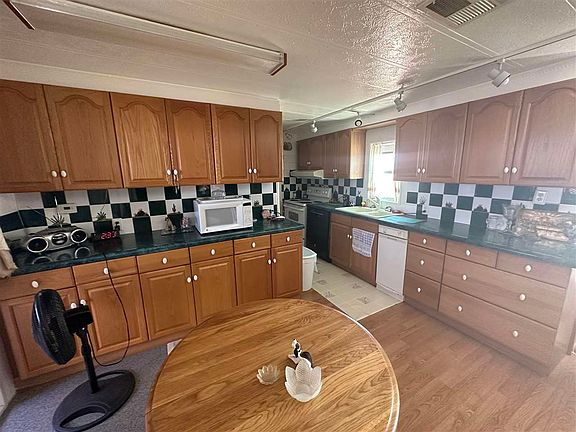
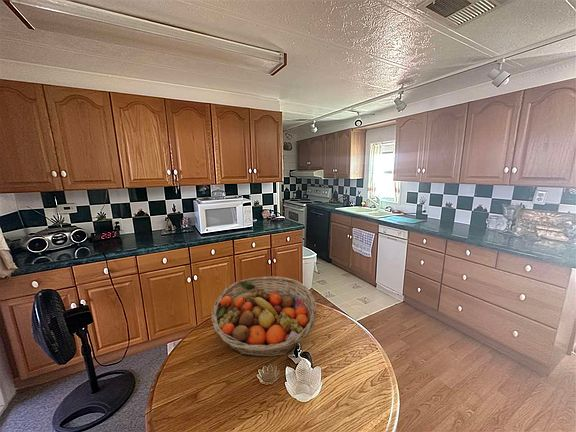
+ fruit basket (264, 313)
